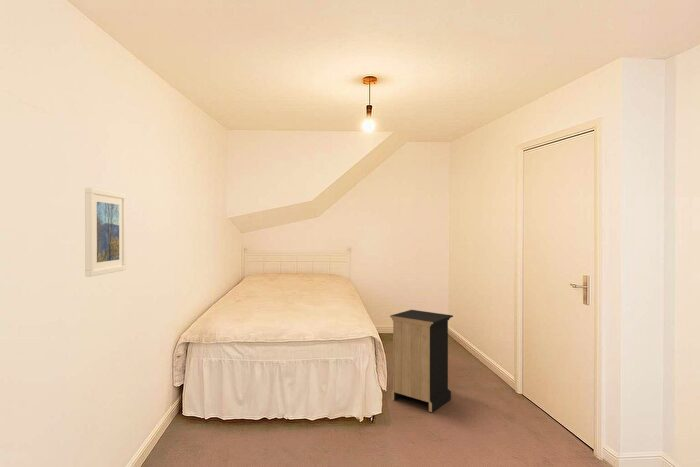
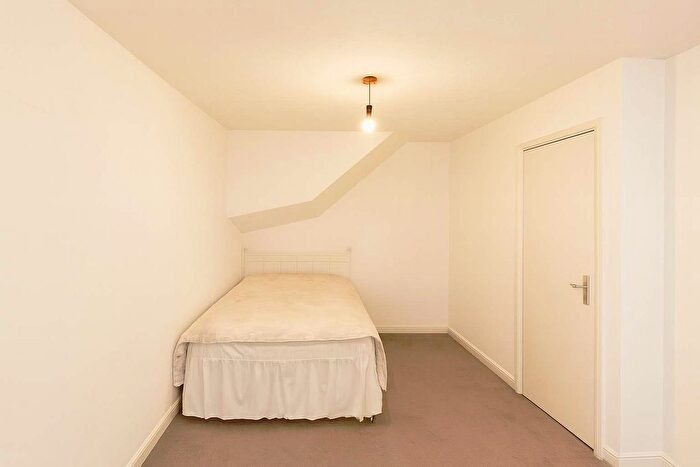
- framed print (107, 232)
- nightstand (421, 357)
